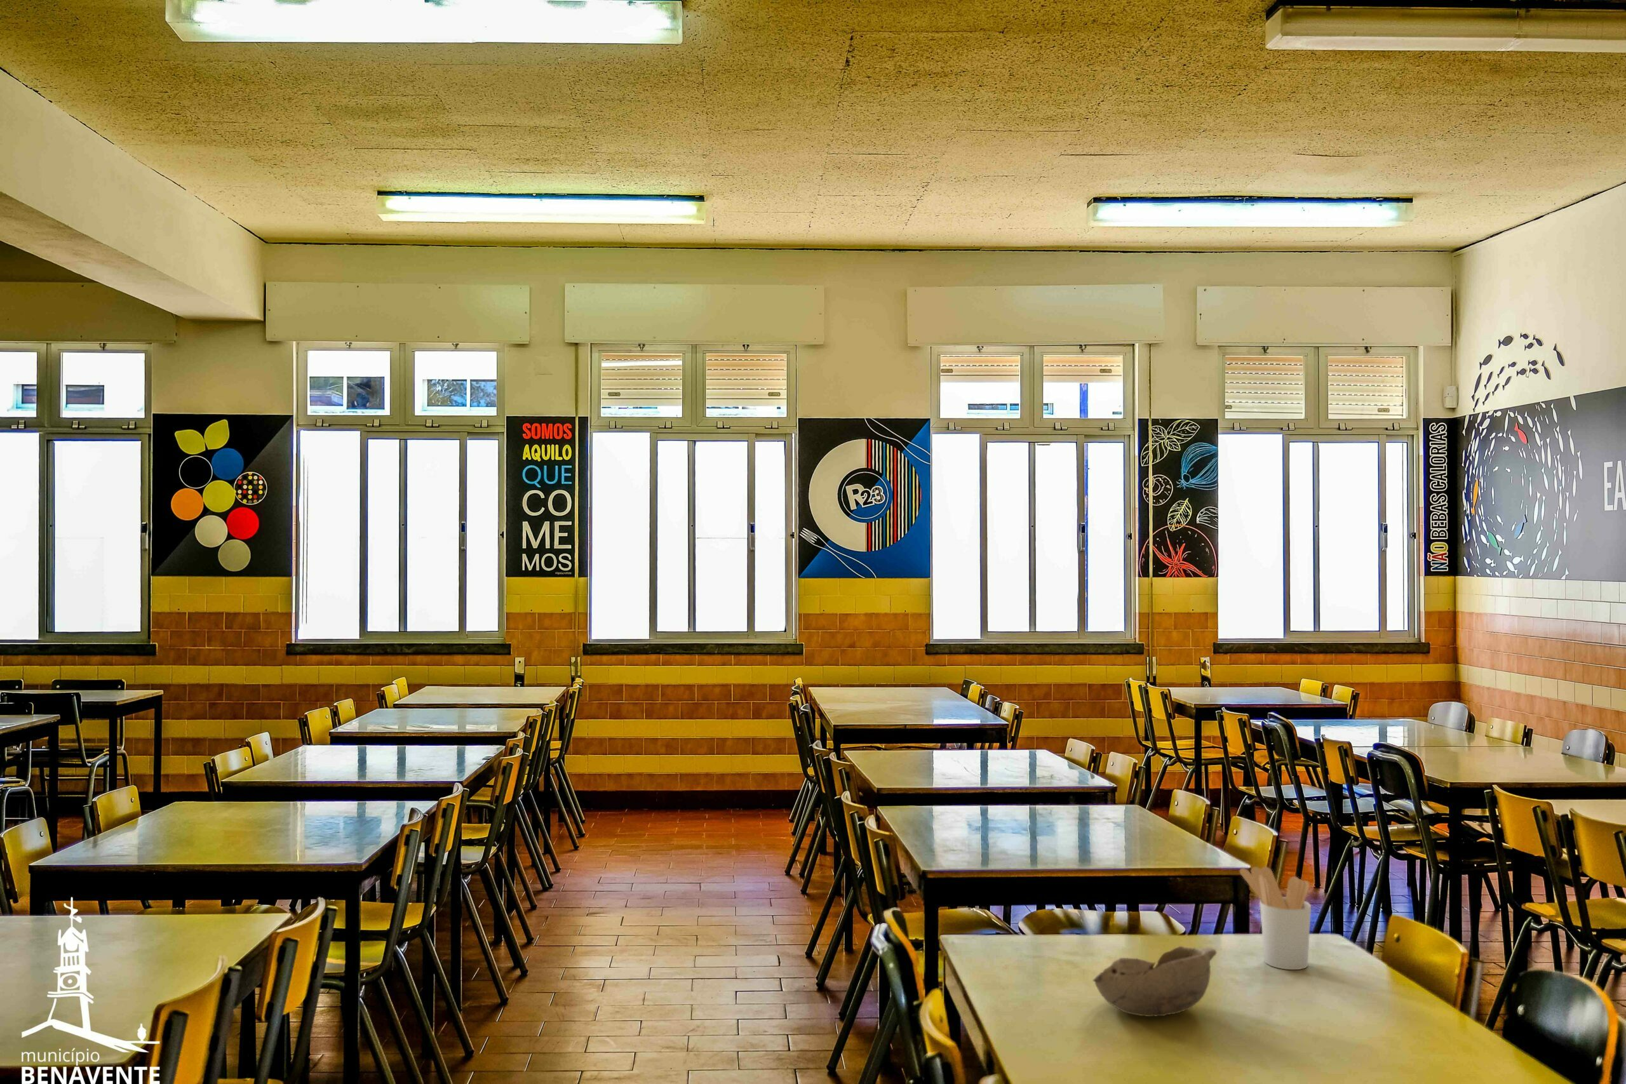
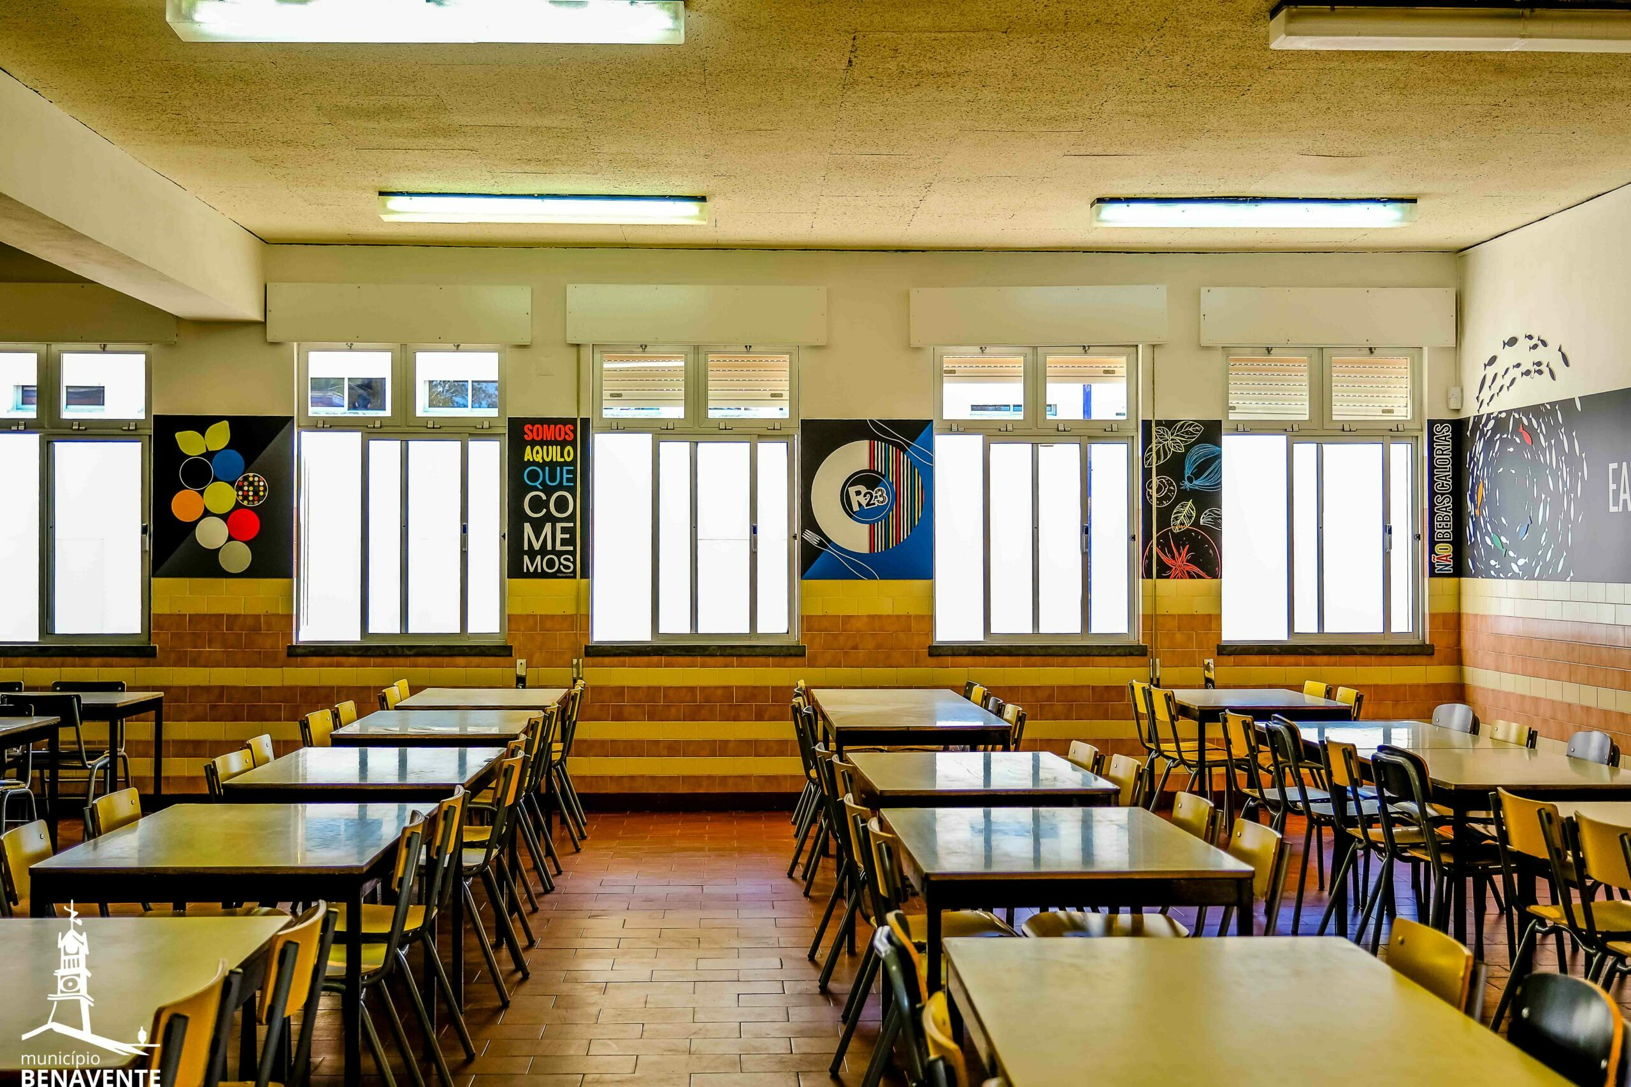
- bowl (1153, 978)
- utensil holder (1275, 915)
